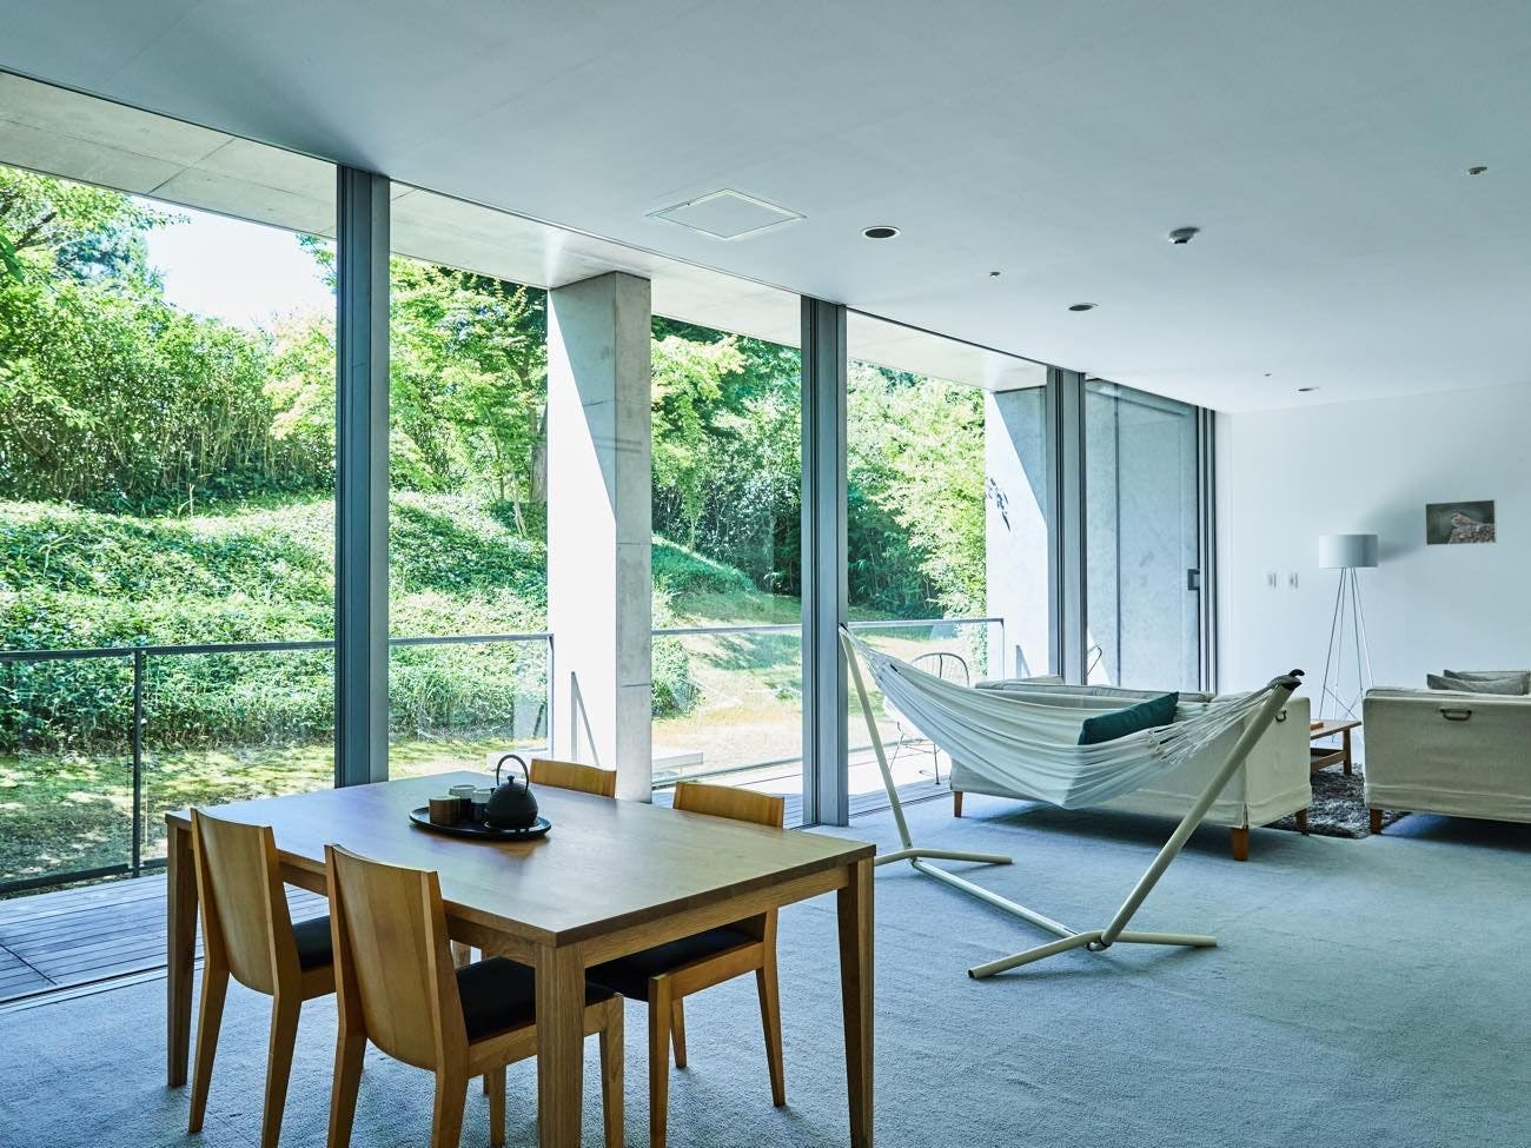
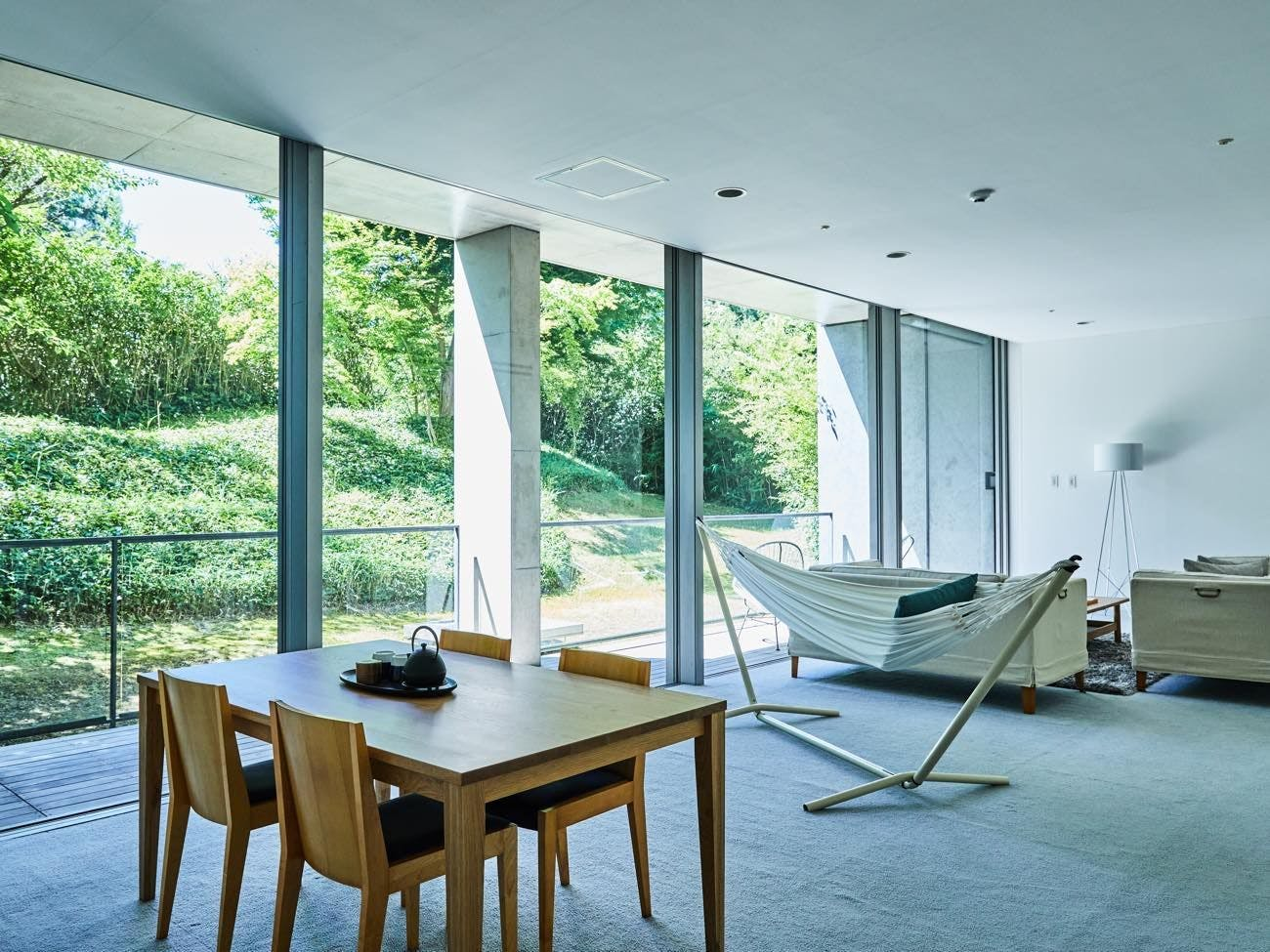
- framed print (1459, 523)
